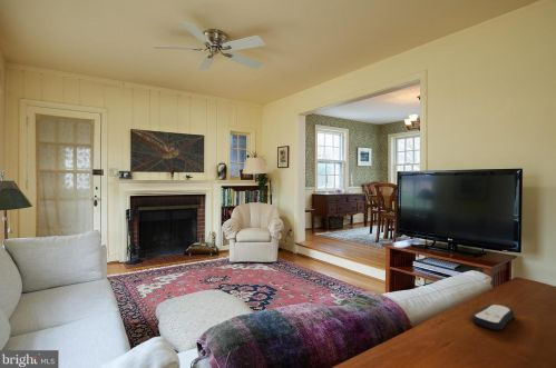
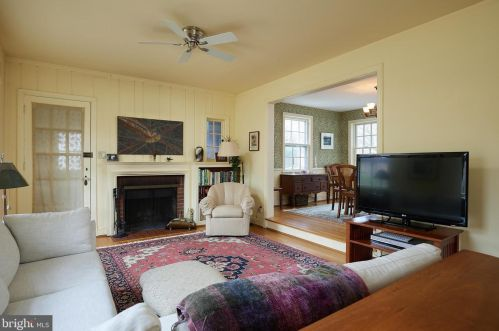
- remote control (494, 315)
